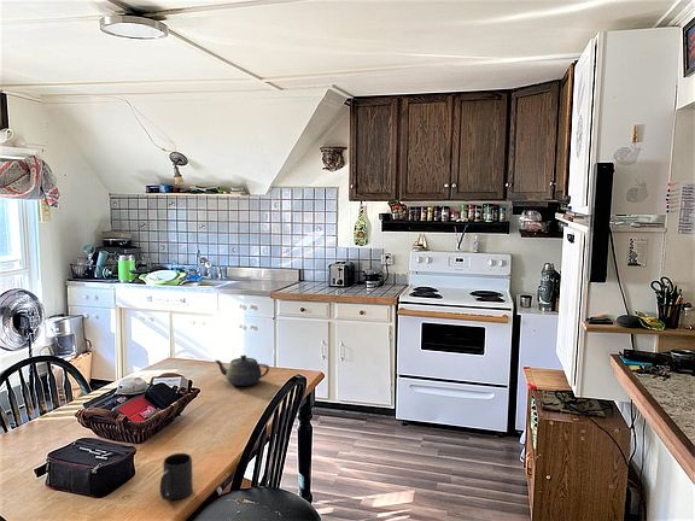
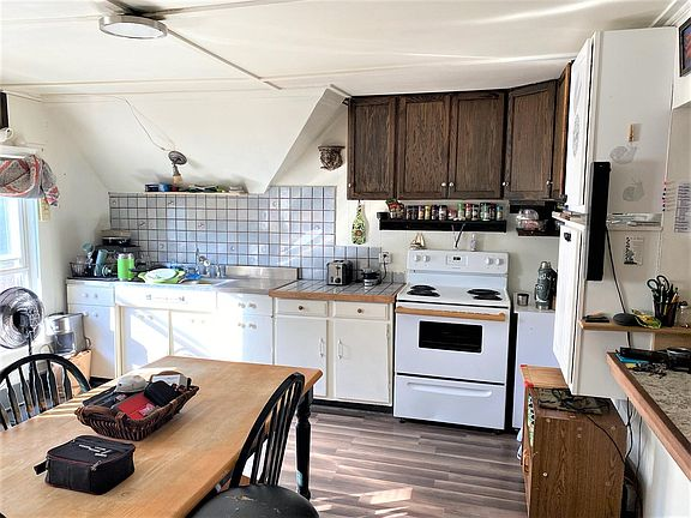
- teapot (241, 369)
- mug (174, 479)
